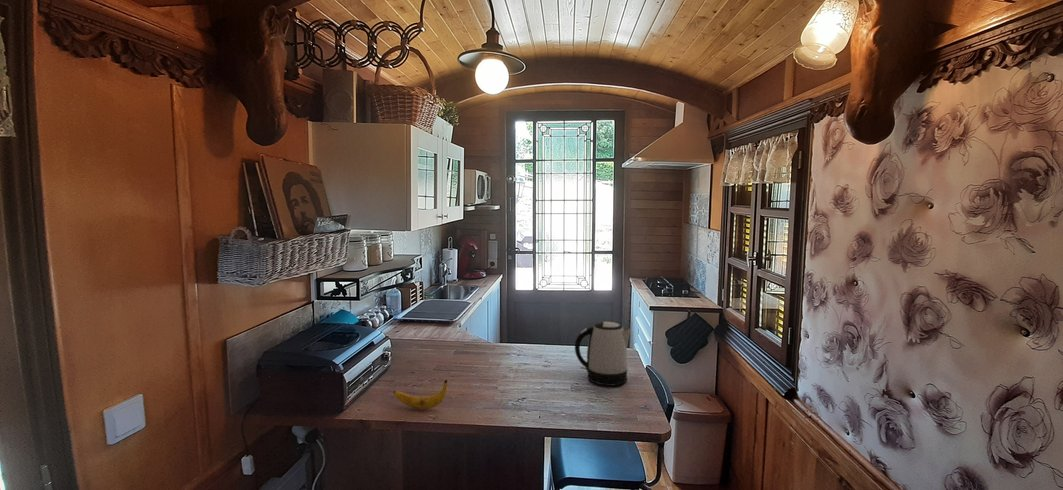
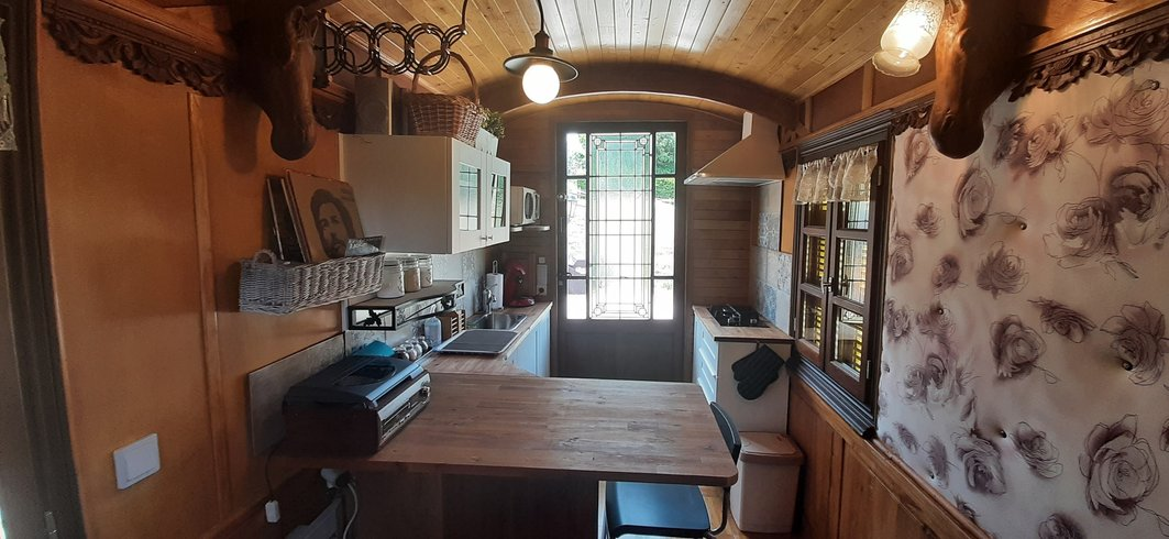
- kettle (601, 350)
- banana (420, 397)
